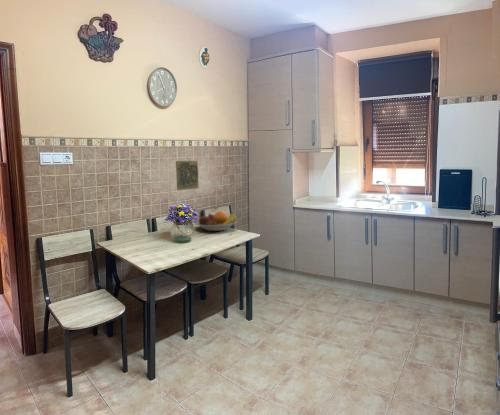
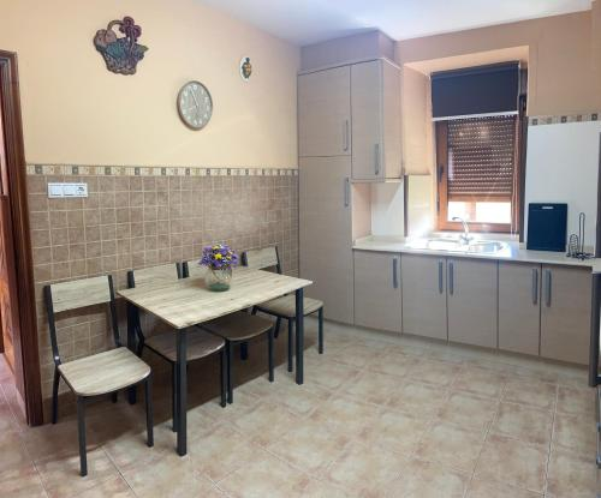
- fruit bowl (216, 220)
- decorative tile (187, 175)
